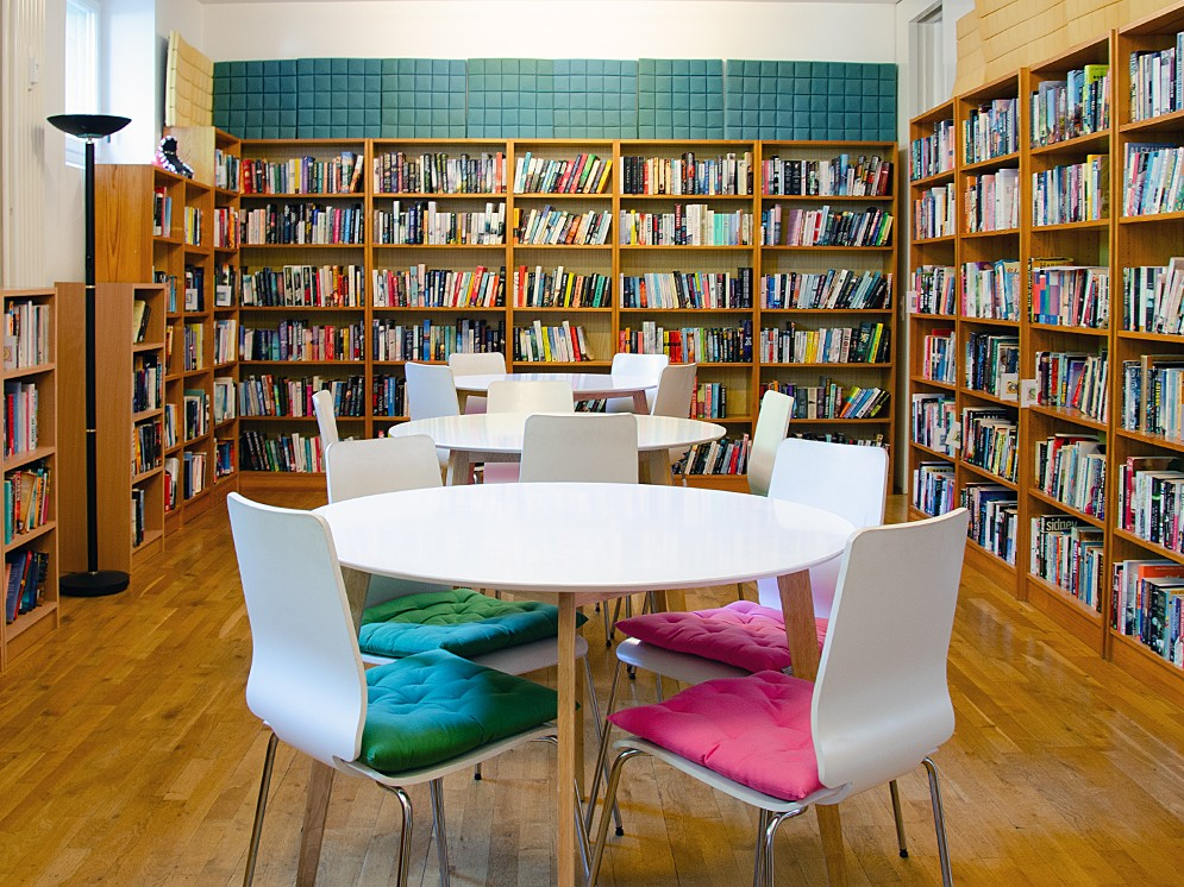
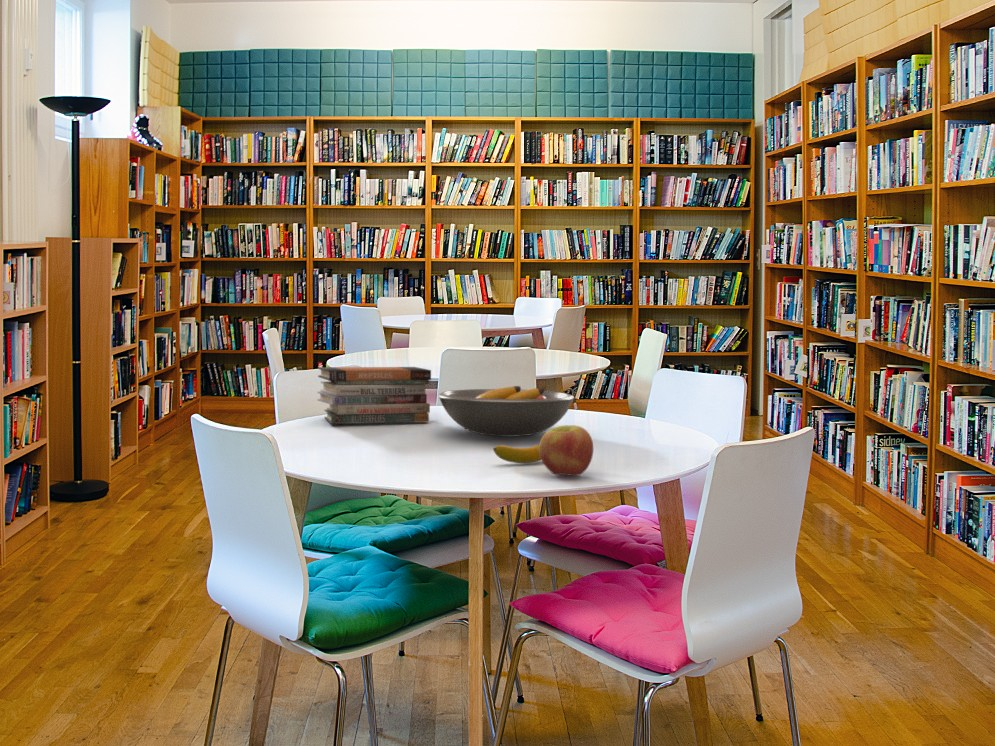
+ apple (565, 450)
+ banana (533, 447)
+ fruit bowl (505, 408)
+ book stack (373, 394)
